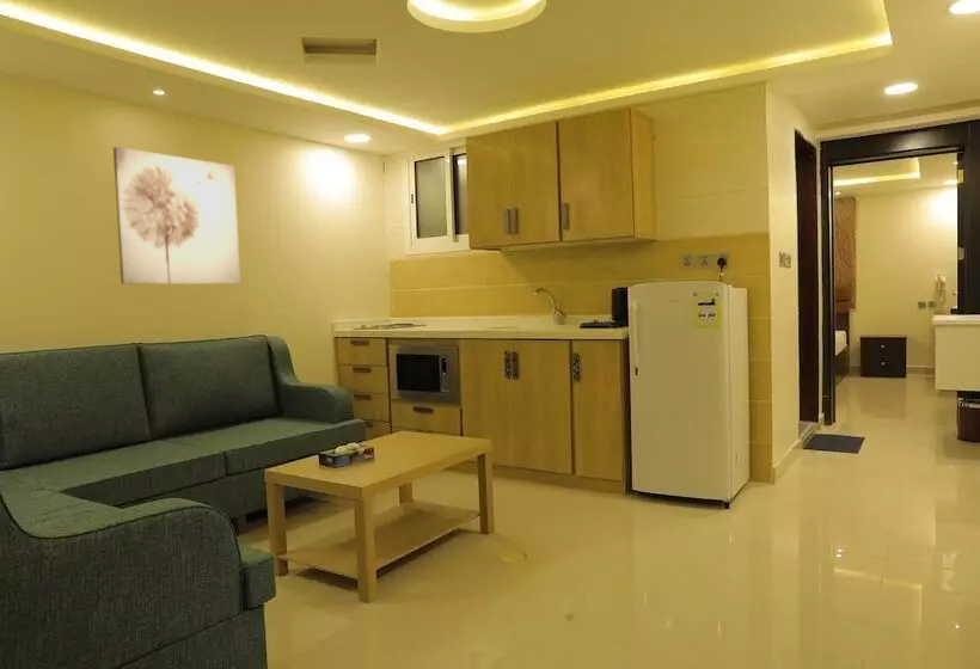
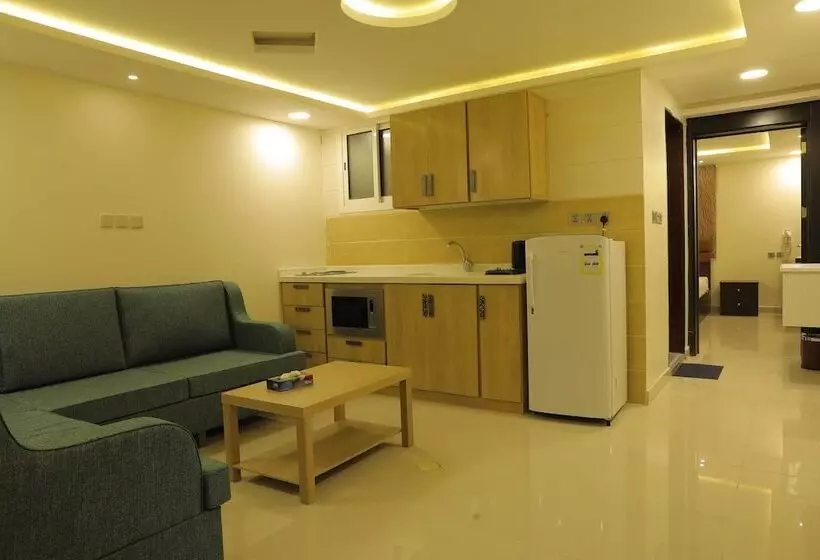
- wall art (180, 220)
